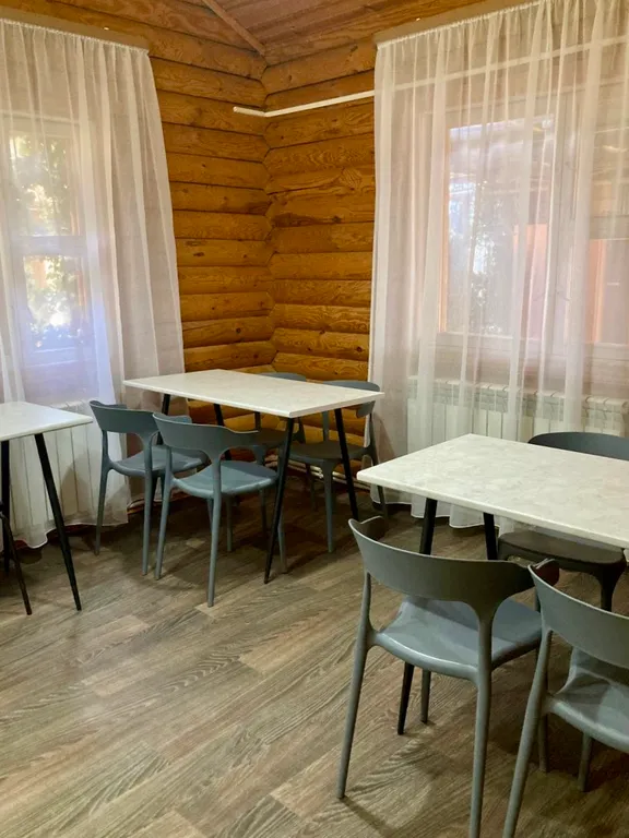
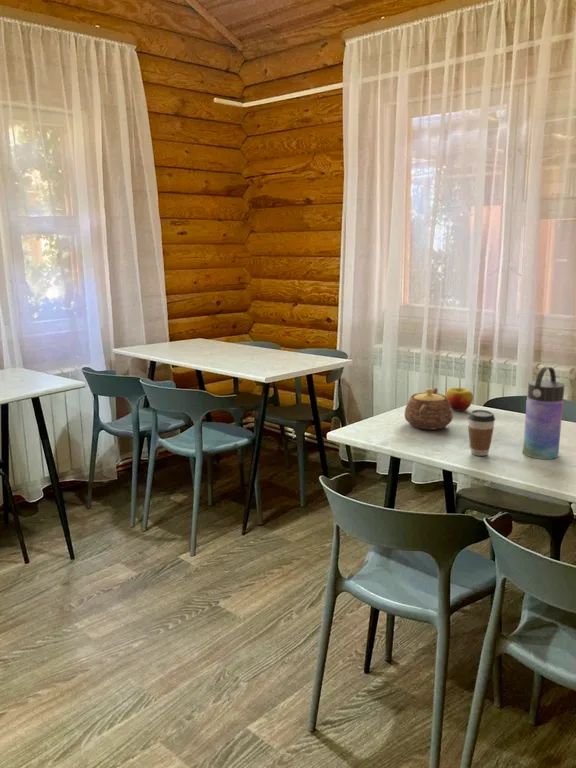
+ teapot (429, 406)
+ coffee cup (480, 433)
+ water bottle (543, 410)
+ apple (459, 398)
